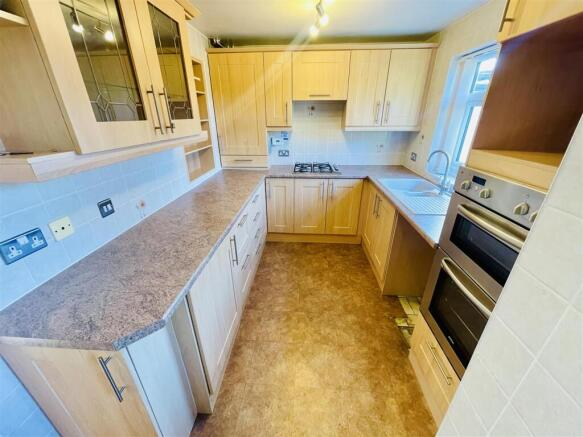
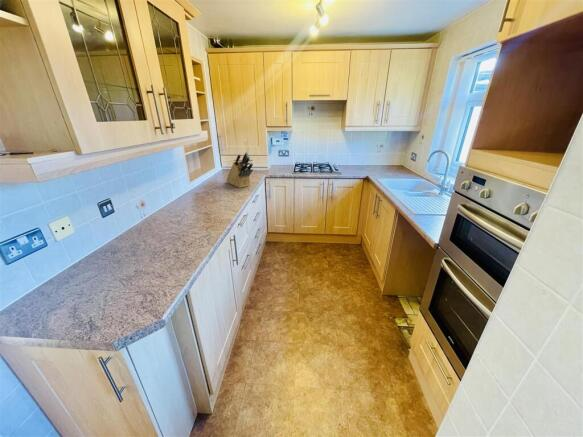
+ knife block (239, 168)
